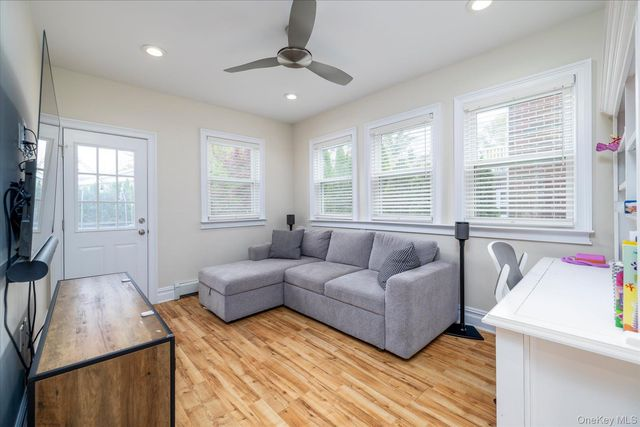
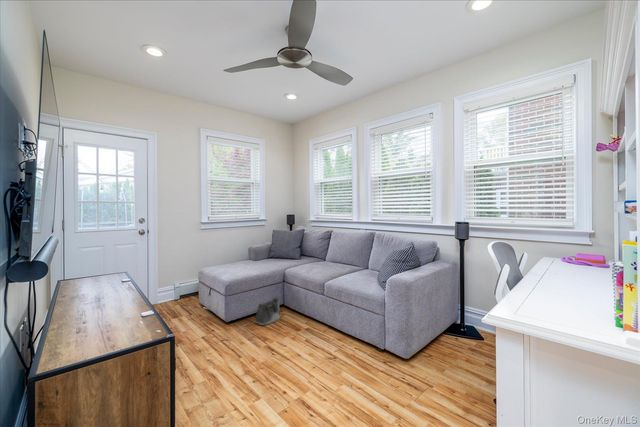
+ saddlebag (268, 309)
